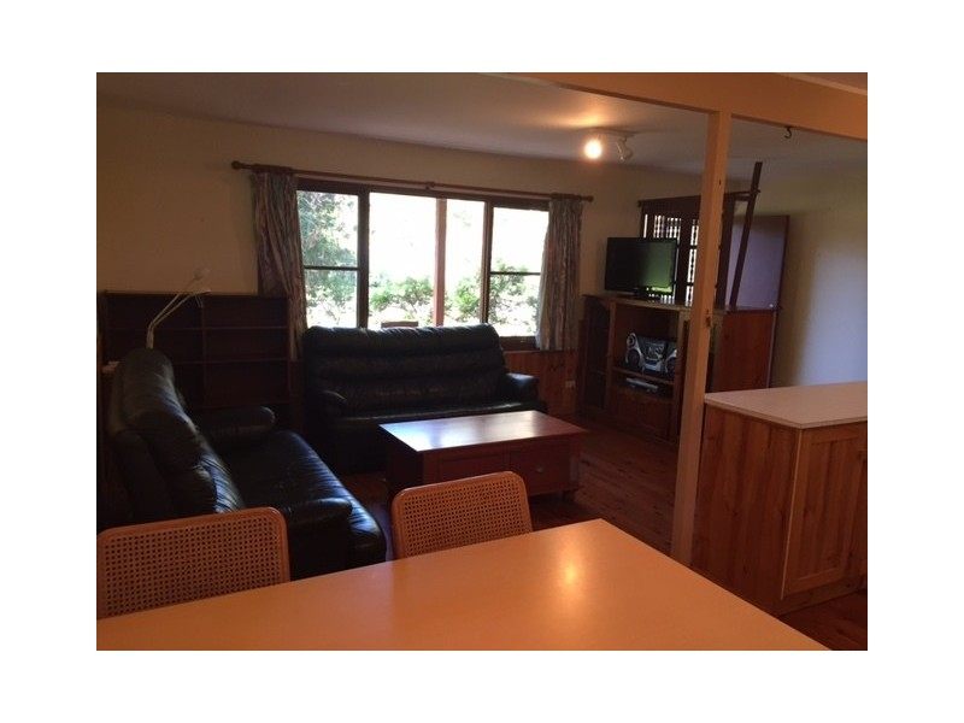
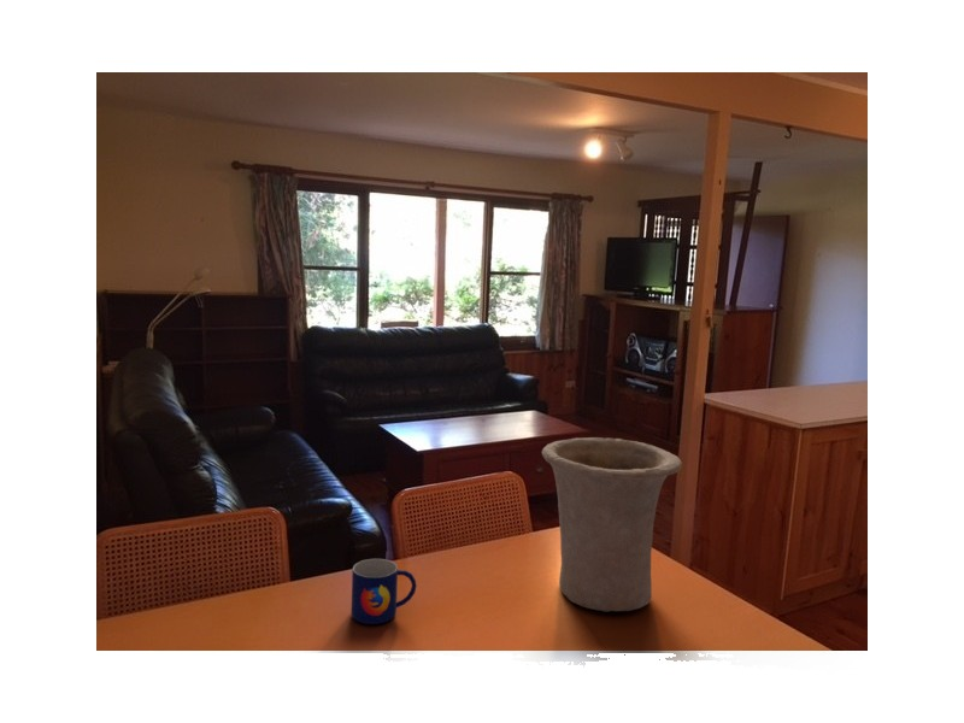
+ vase (605, 523)
+ mug (384, 589)
